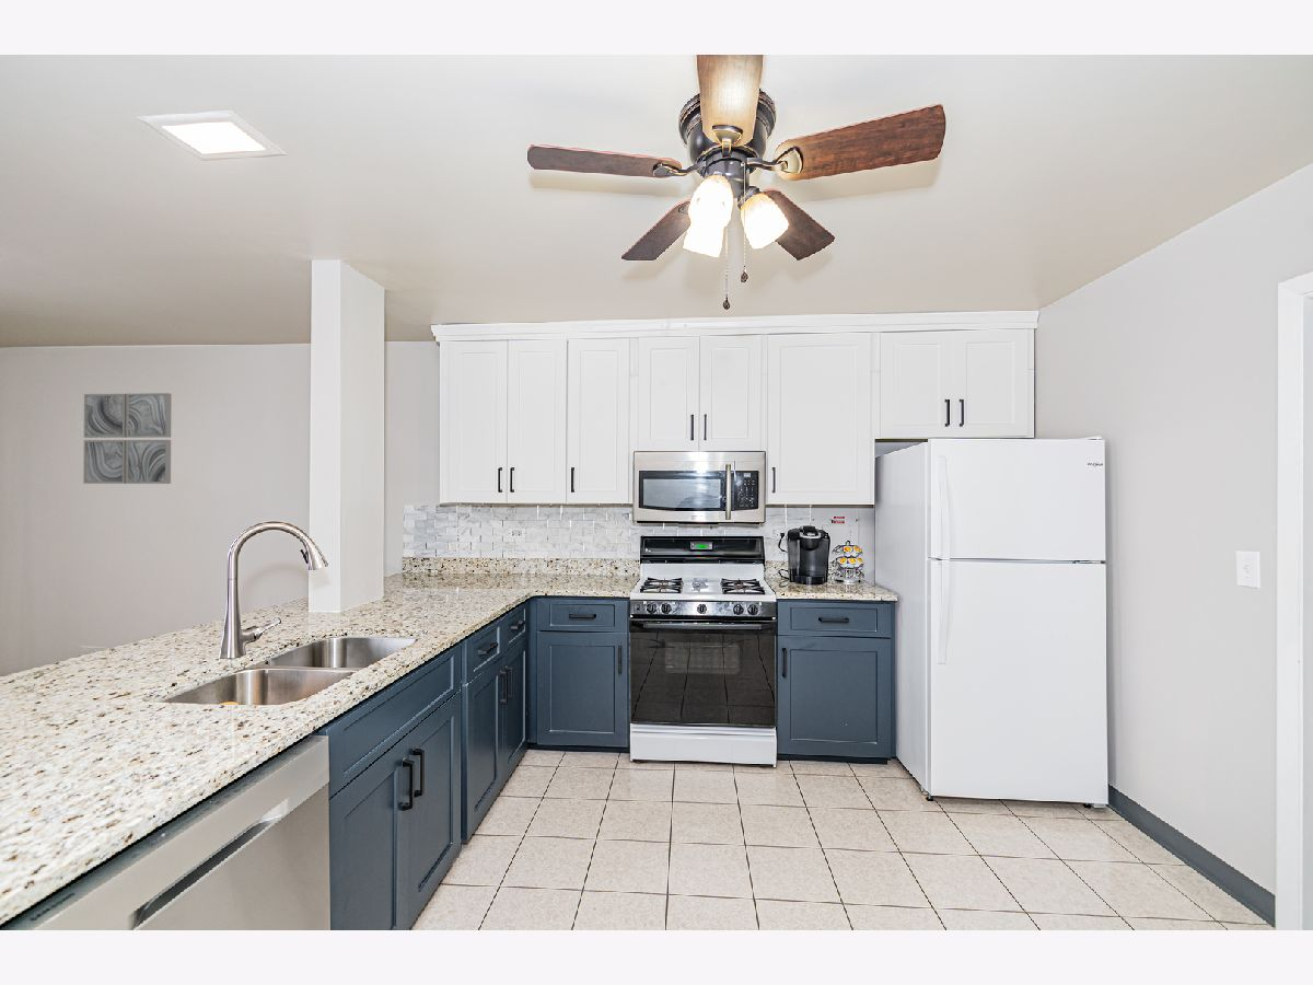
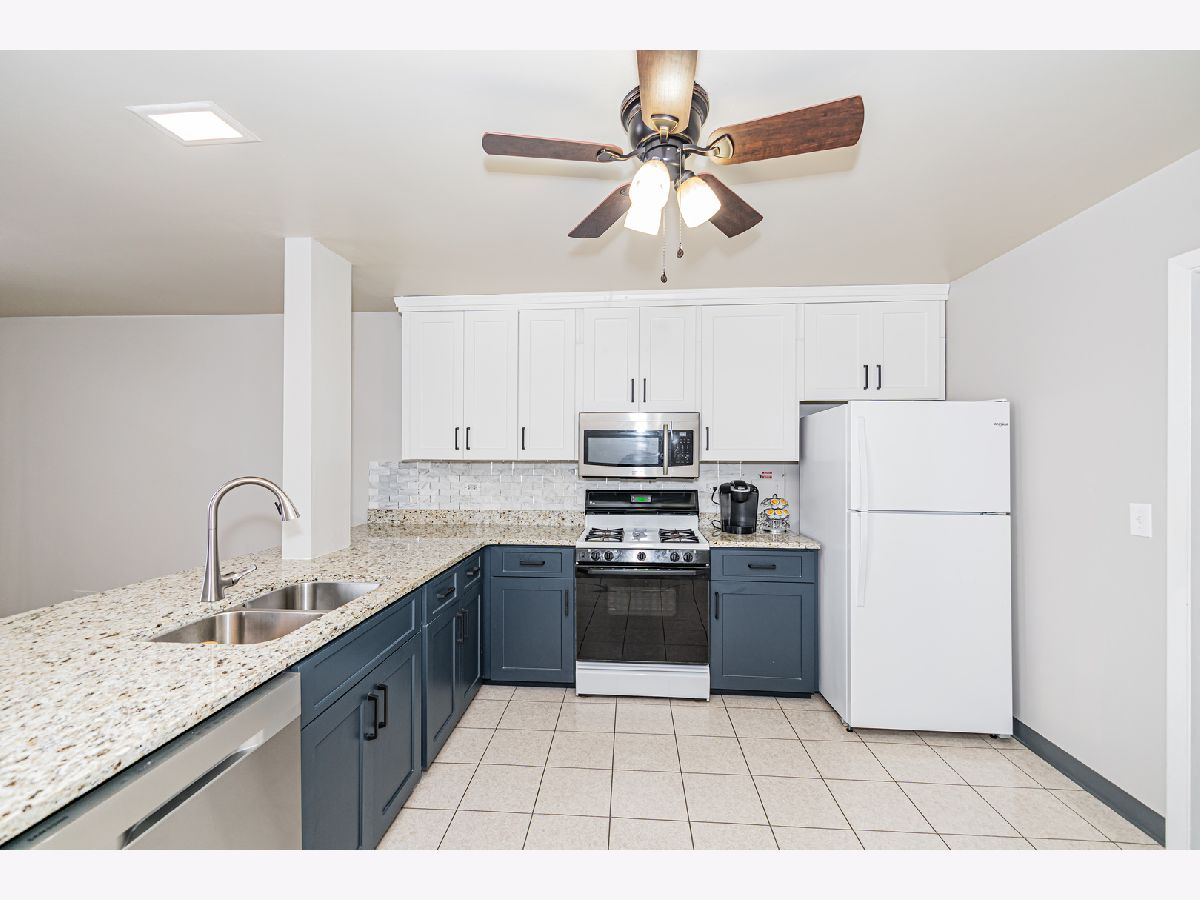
- wall art (127, 437)
